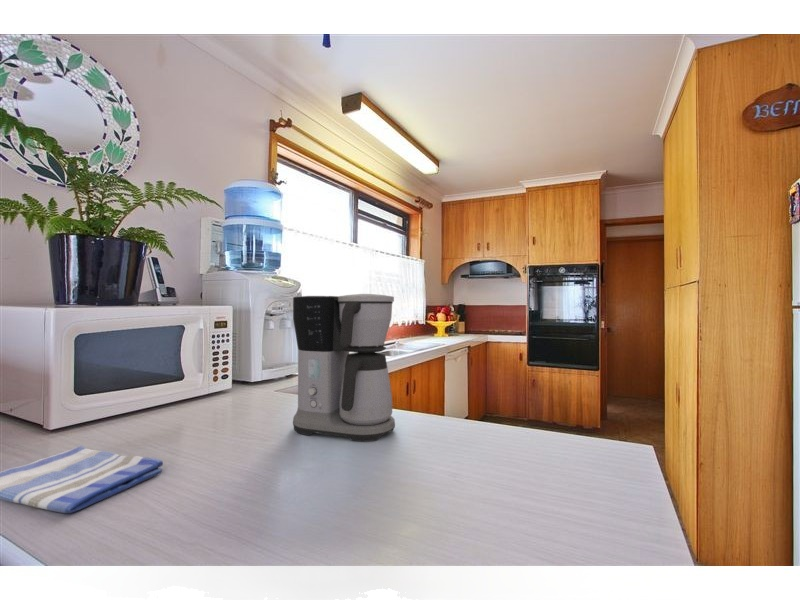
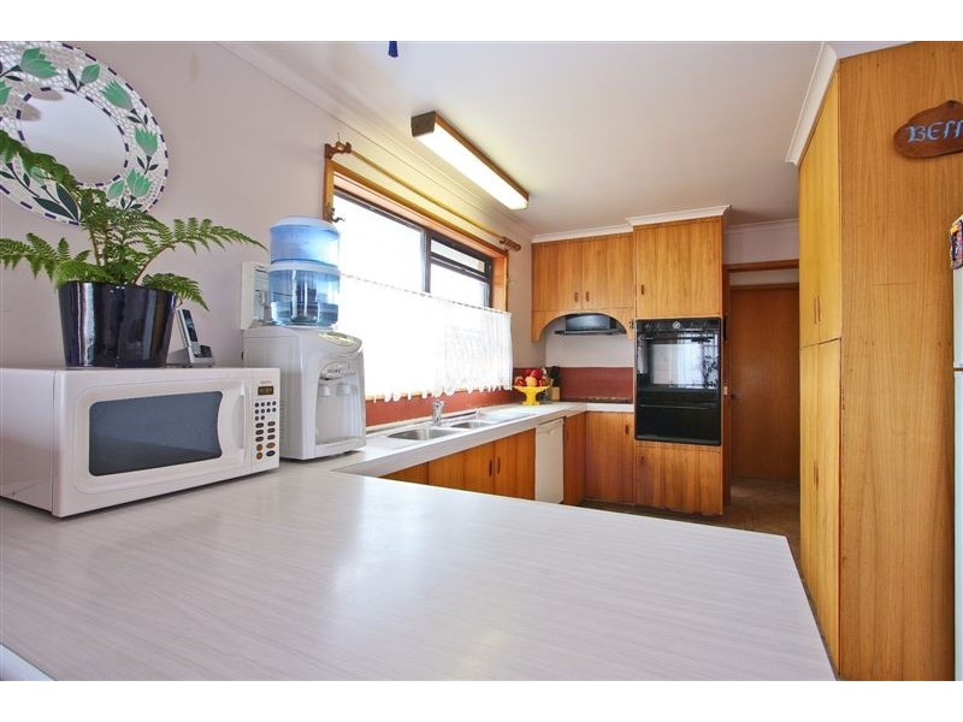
- dish towel (75, 474)
- coffee maker (339, 362)
